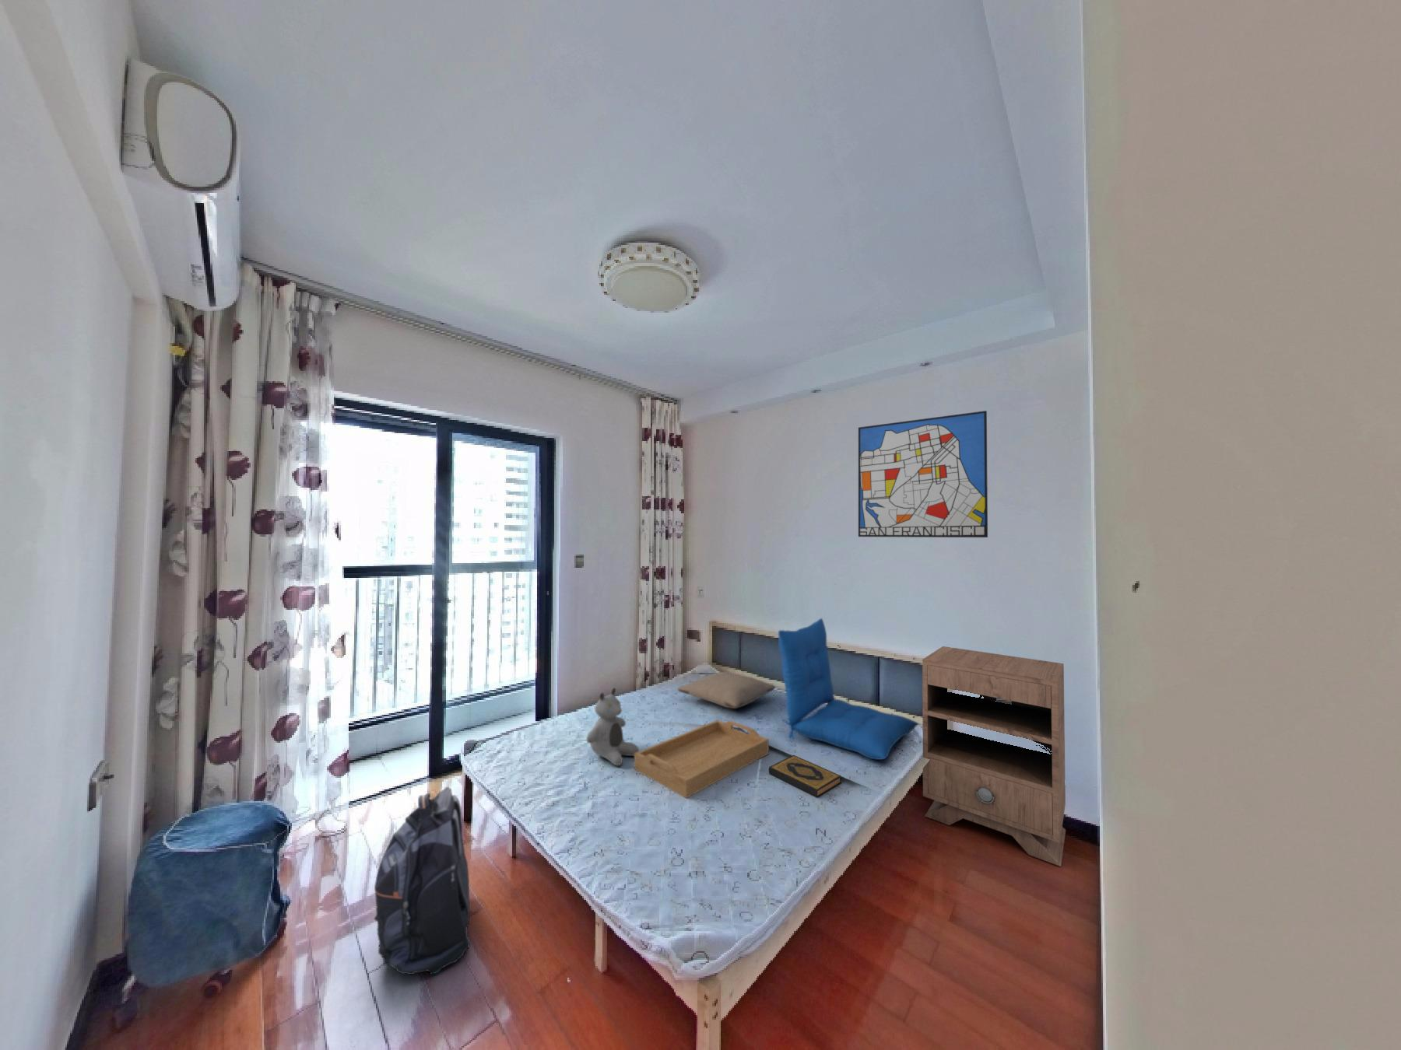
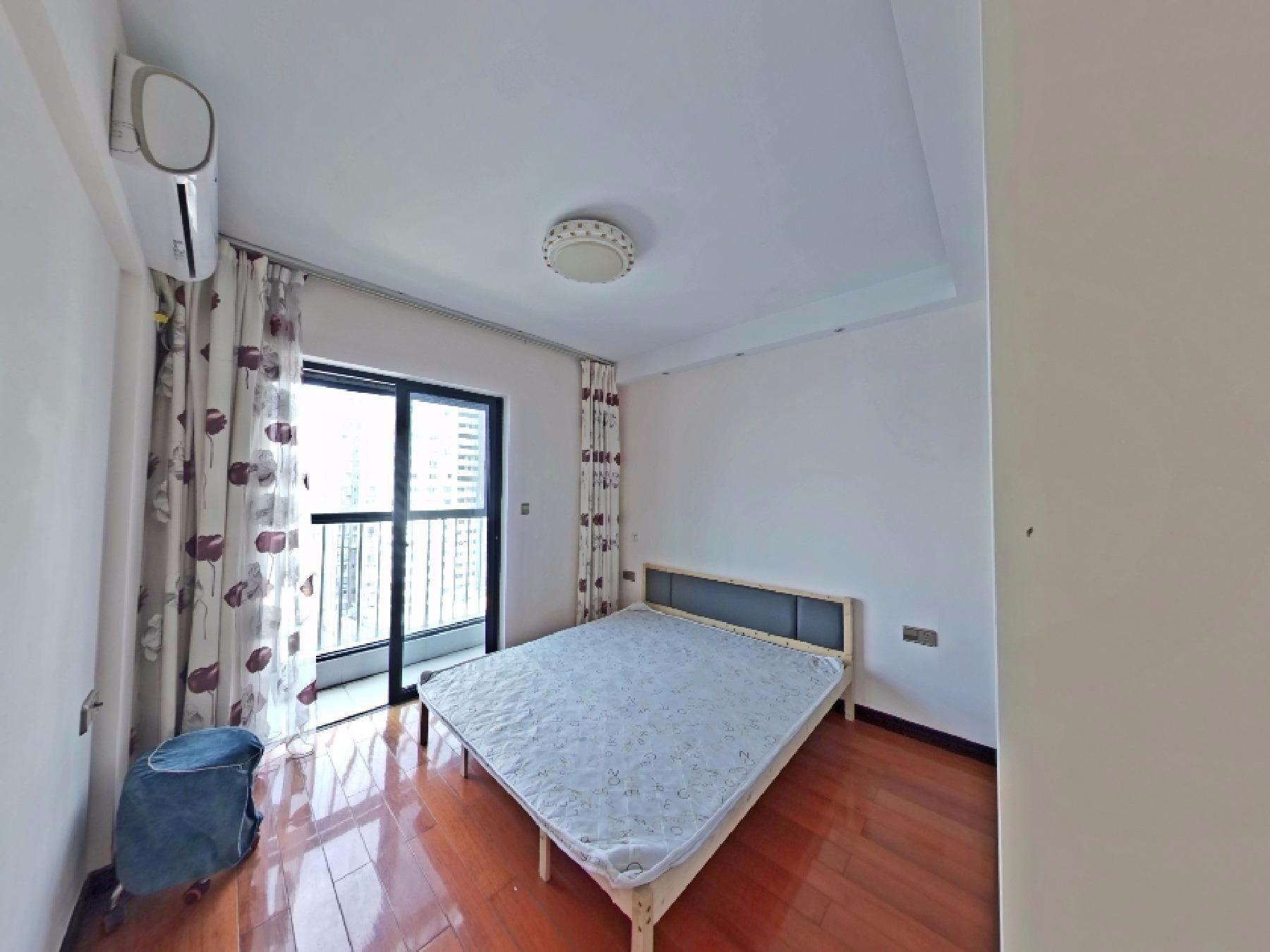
- teddy bear (614, 725)
- pillow (727, 688)
- backpack (437, 866)
- nightstand (993, 742)
- wall art (918, 478)
- hardback book (804, 774)
- serving tray (704, 751)
- seat cushion (832, 685)
